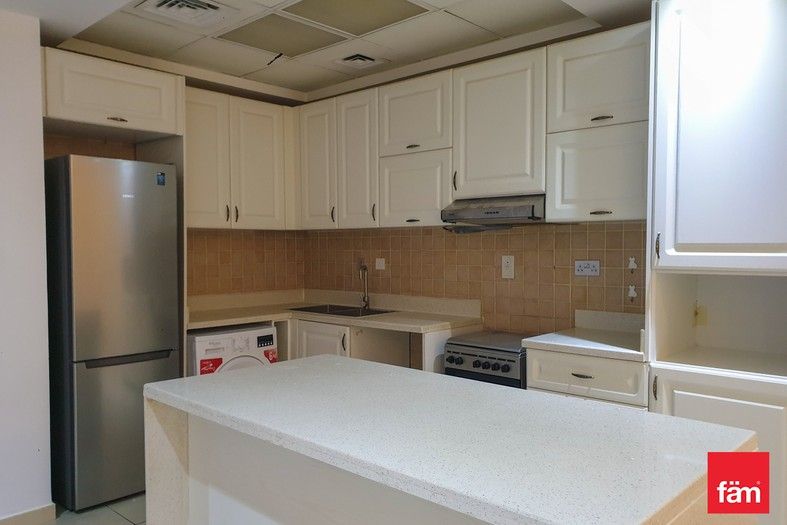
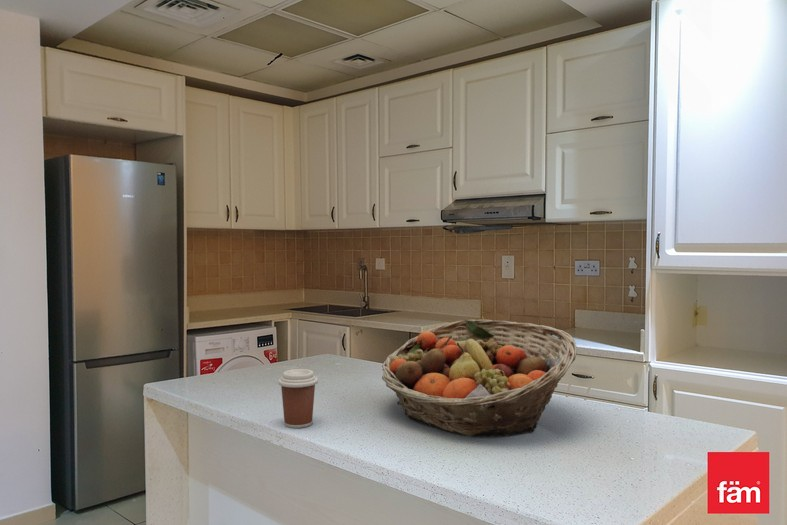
+ fruit basket (474, 371)
+ coffee cup (298, 397)
